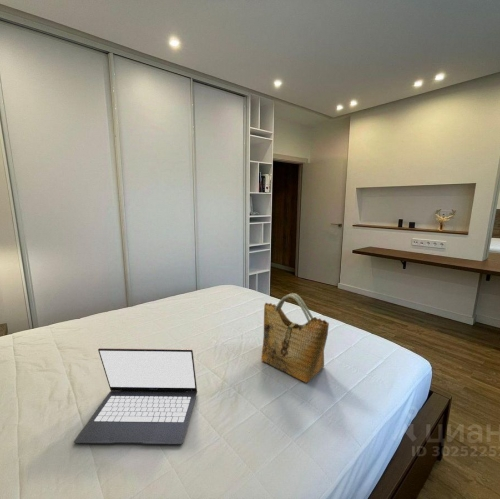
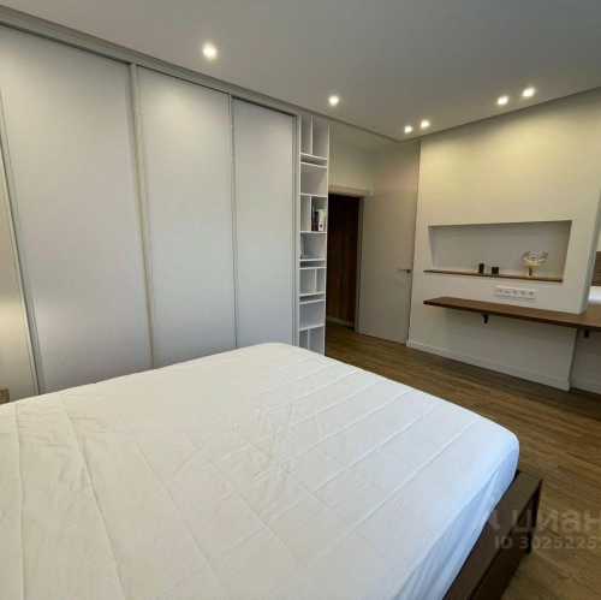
- laptop (140, 387)
- grocery bag (293, 330)
